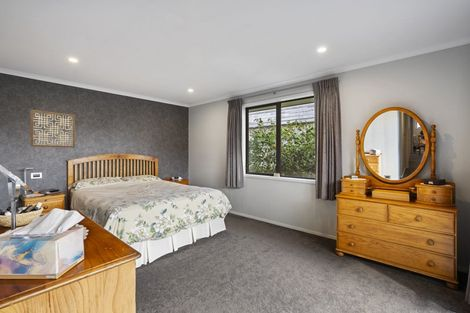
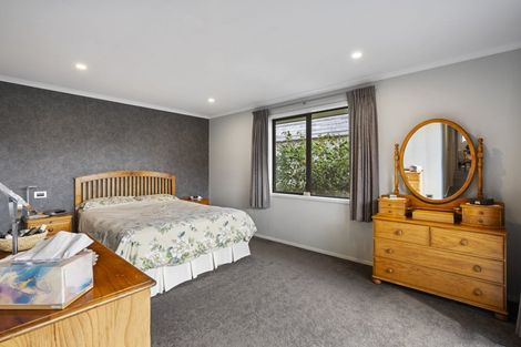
- wall art (53, 128)
